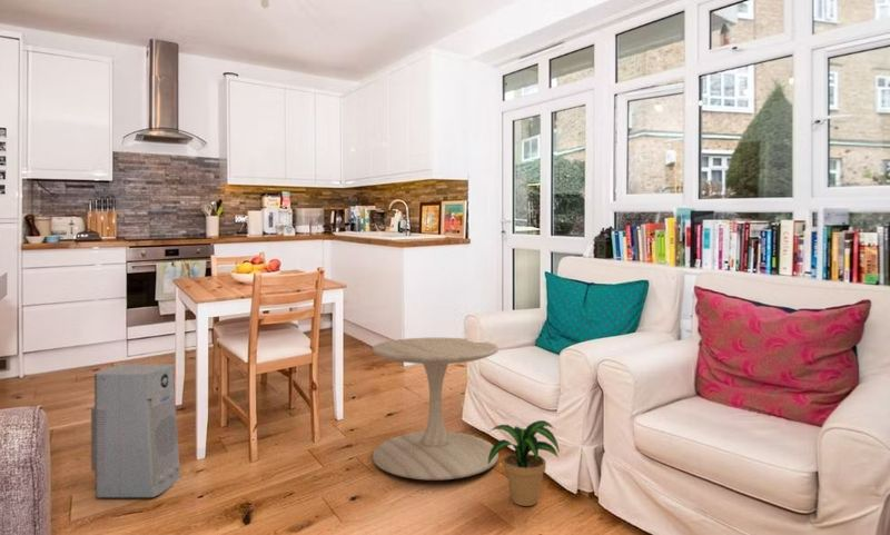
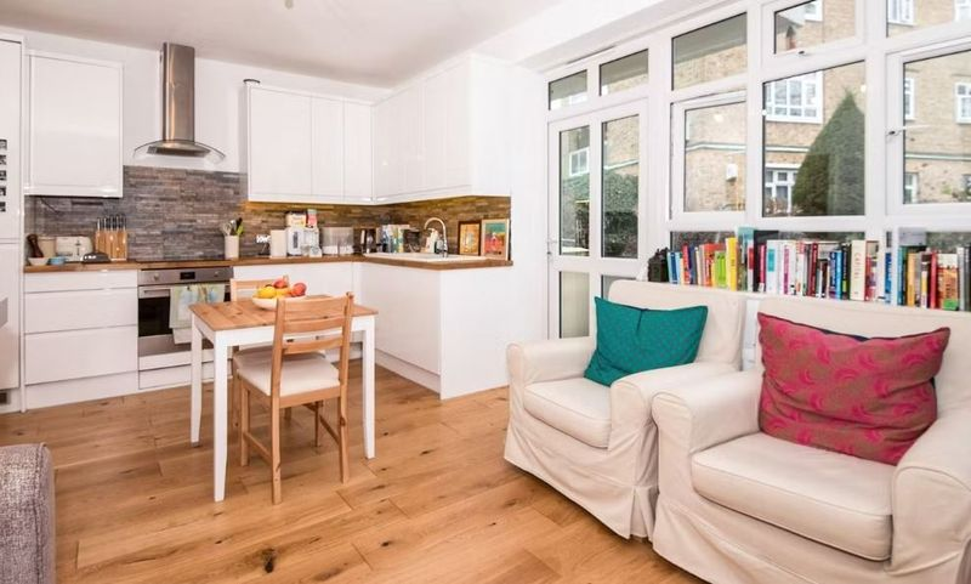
- potted plant (525, 462)
- side table (435, 400)
- air purifier (137, 427)
